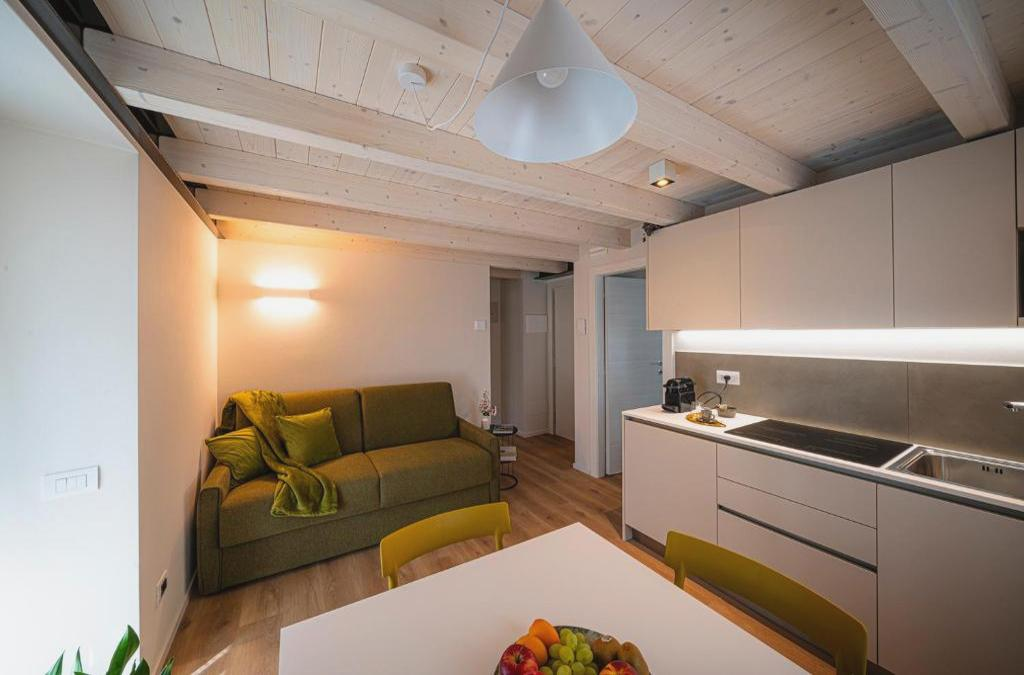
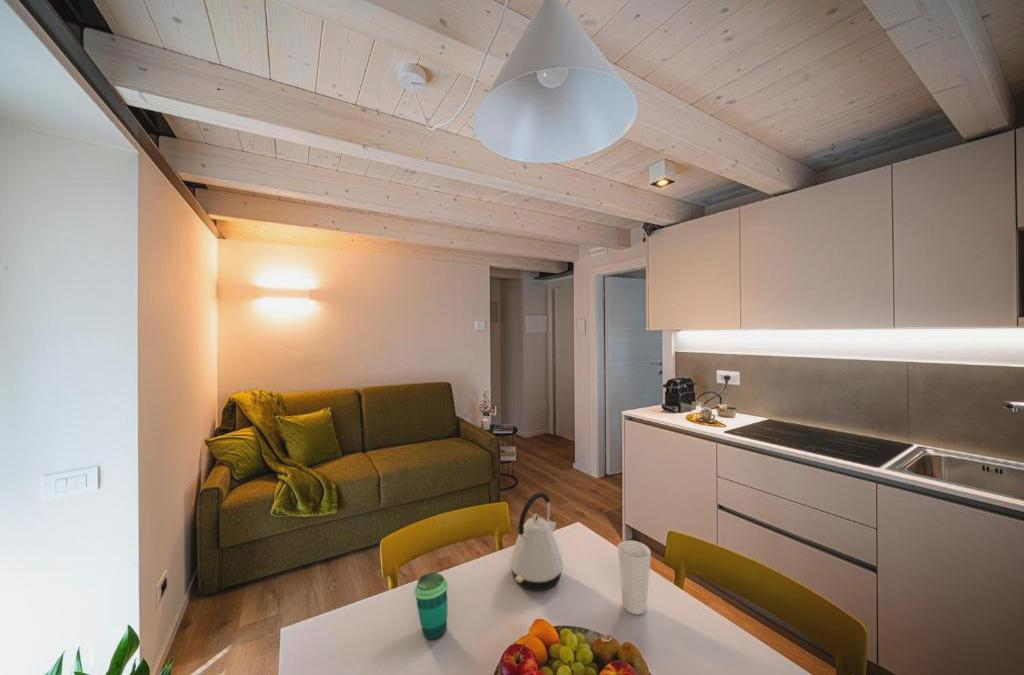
+ cup (431, 605)
+ kettle (537, 534)
+ cup (634, 577)
